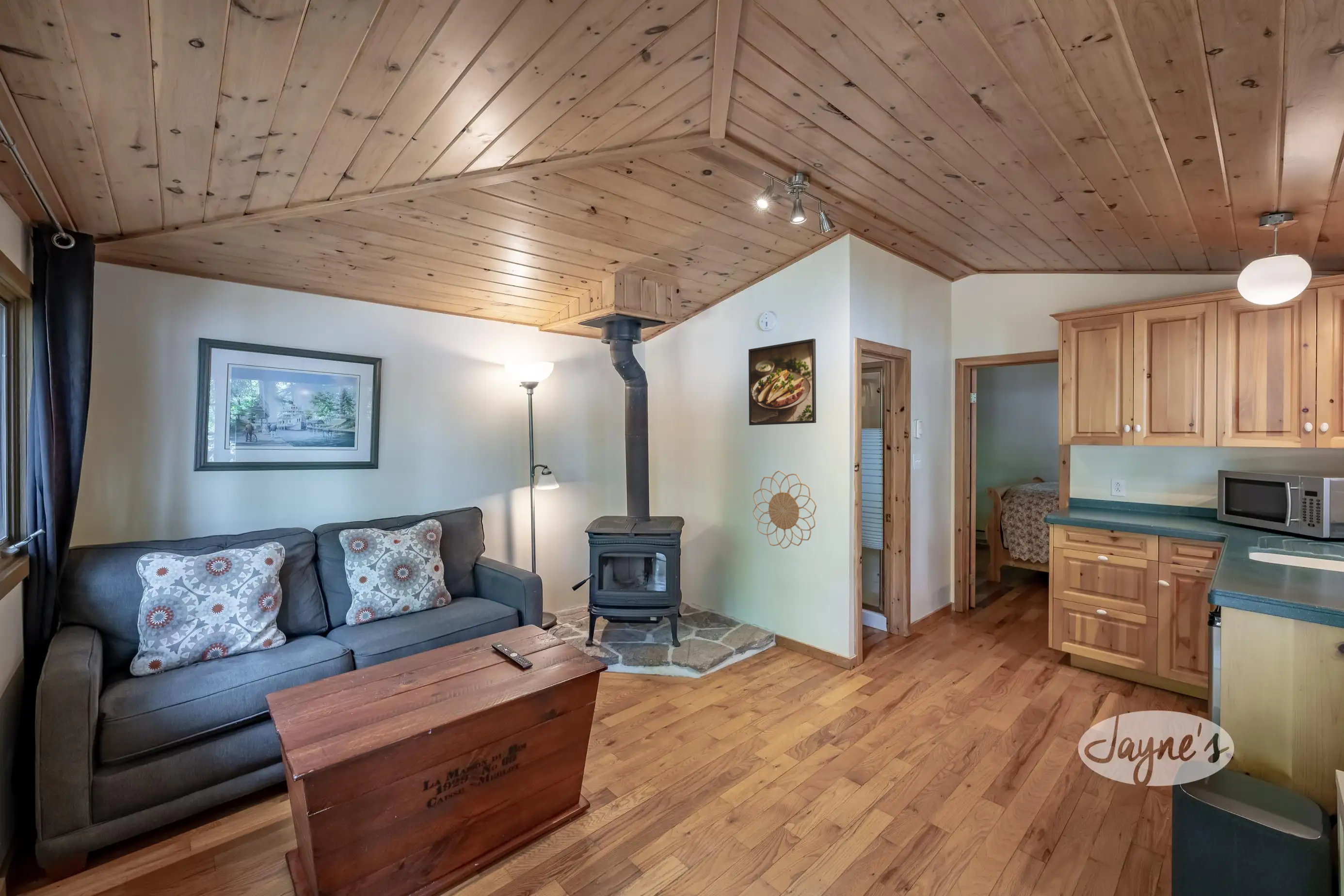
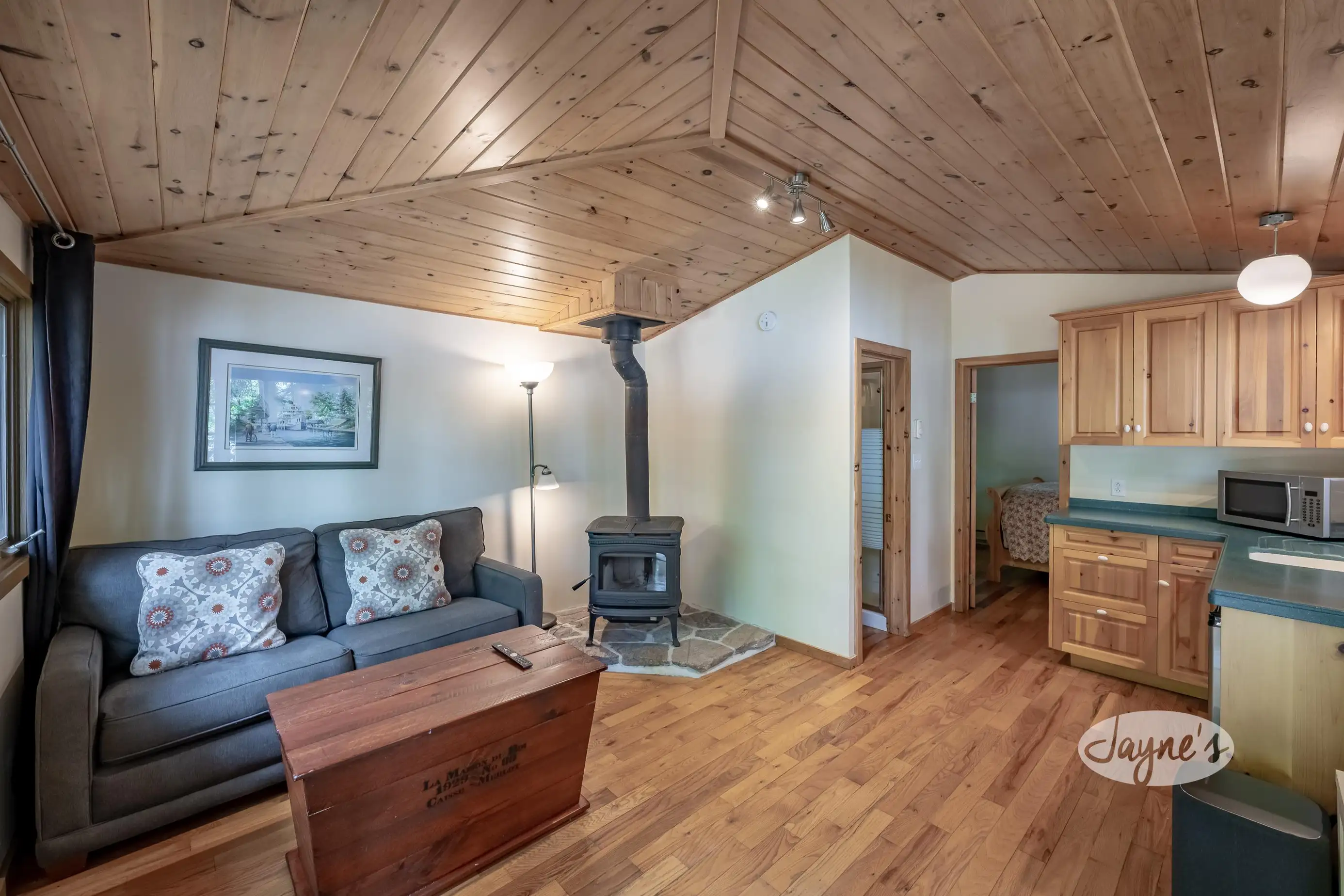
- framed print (781, 384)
- decorative wall piece (783, 510)
